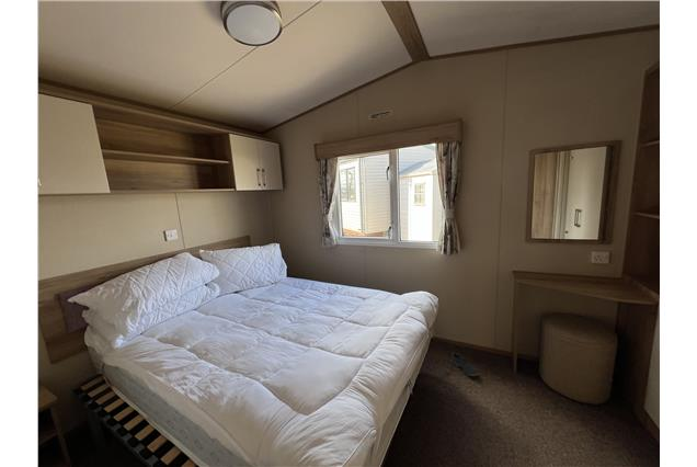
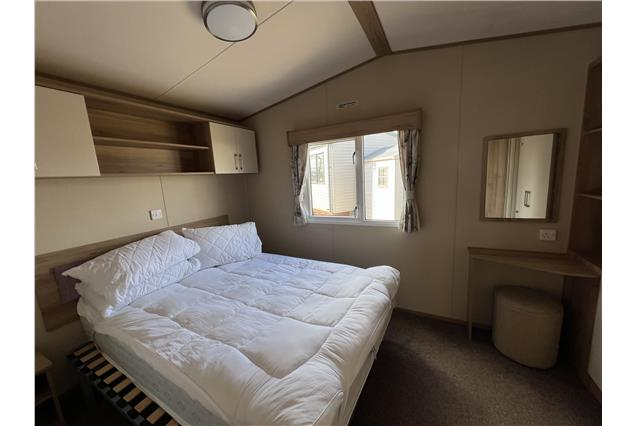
- shoe (464, 363)
